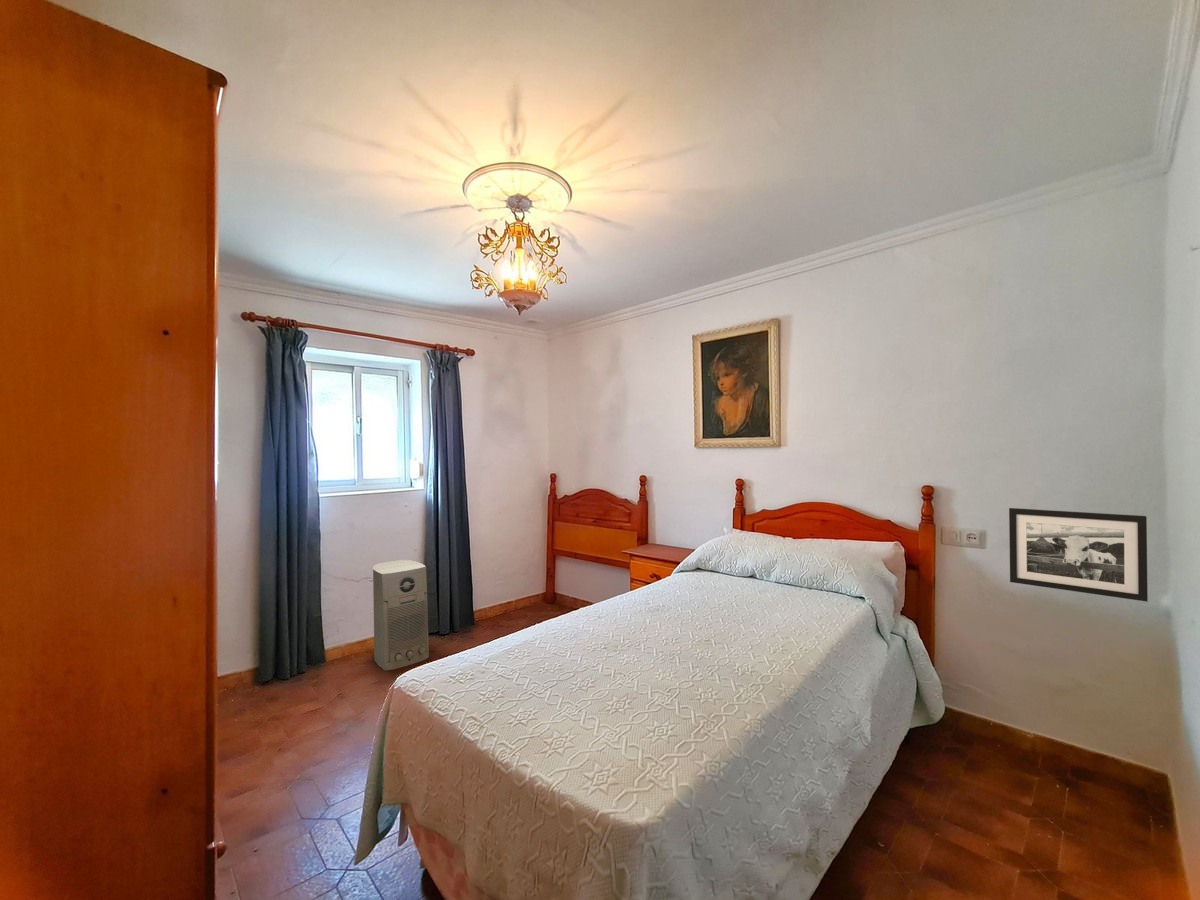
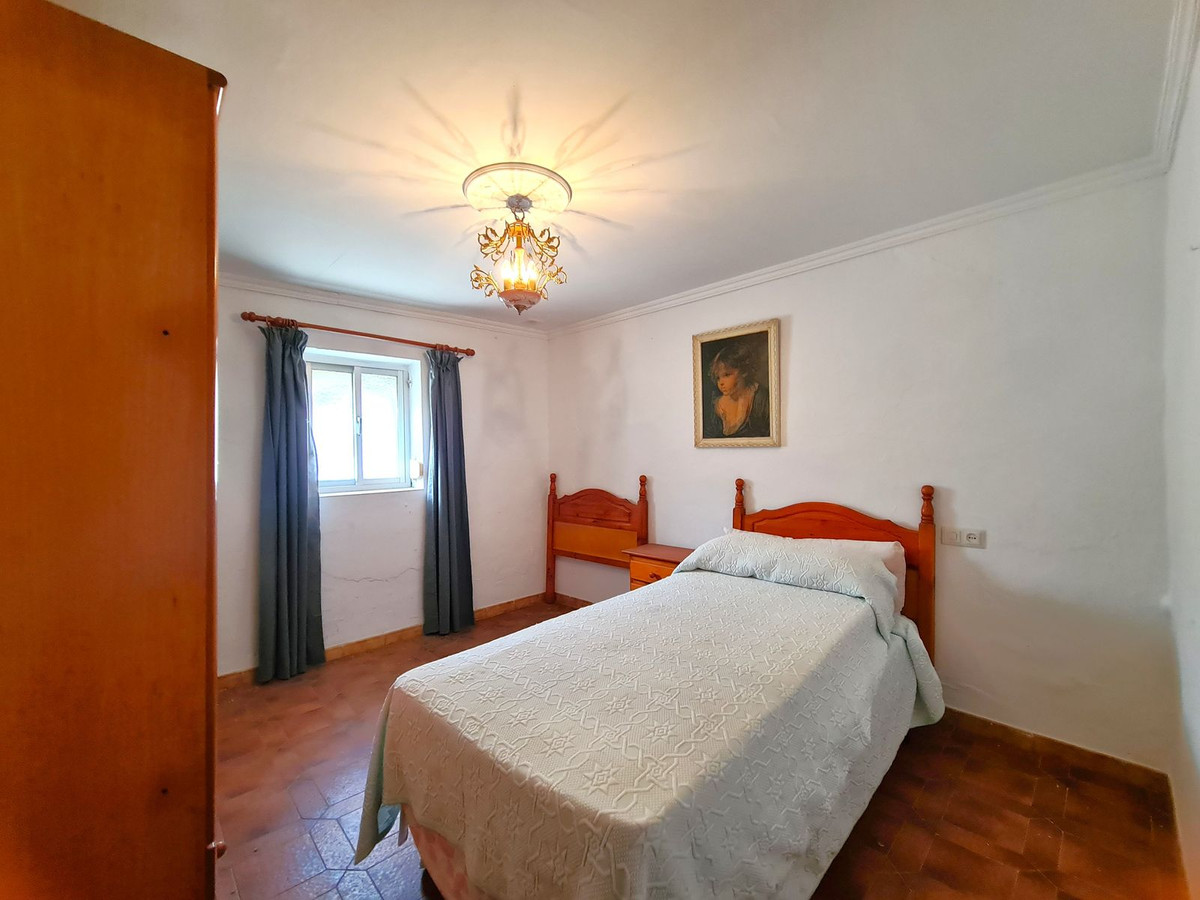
- picture frame (1073, 551)
- air purifier (398, 611)
